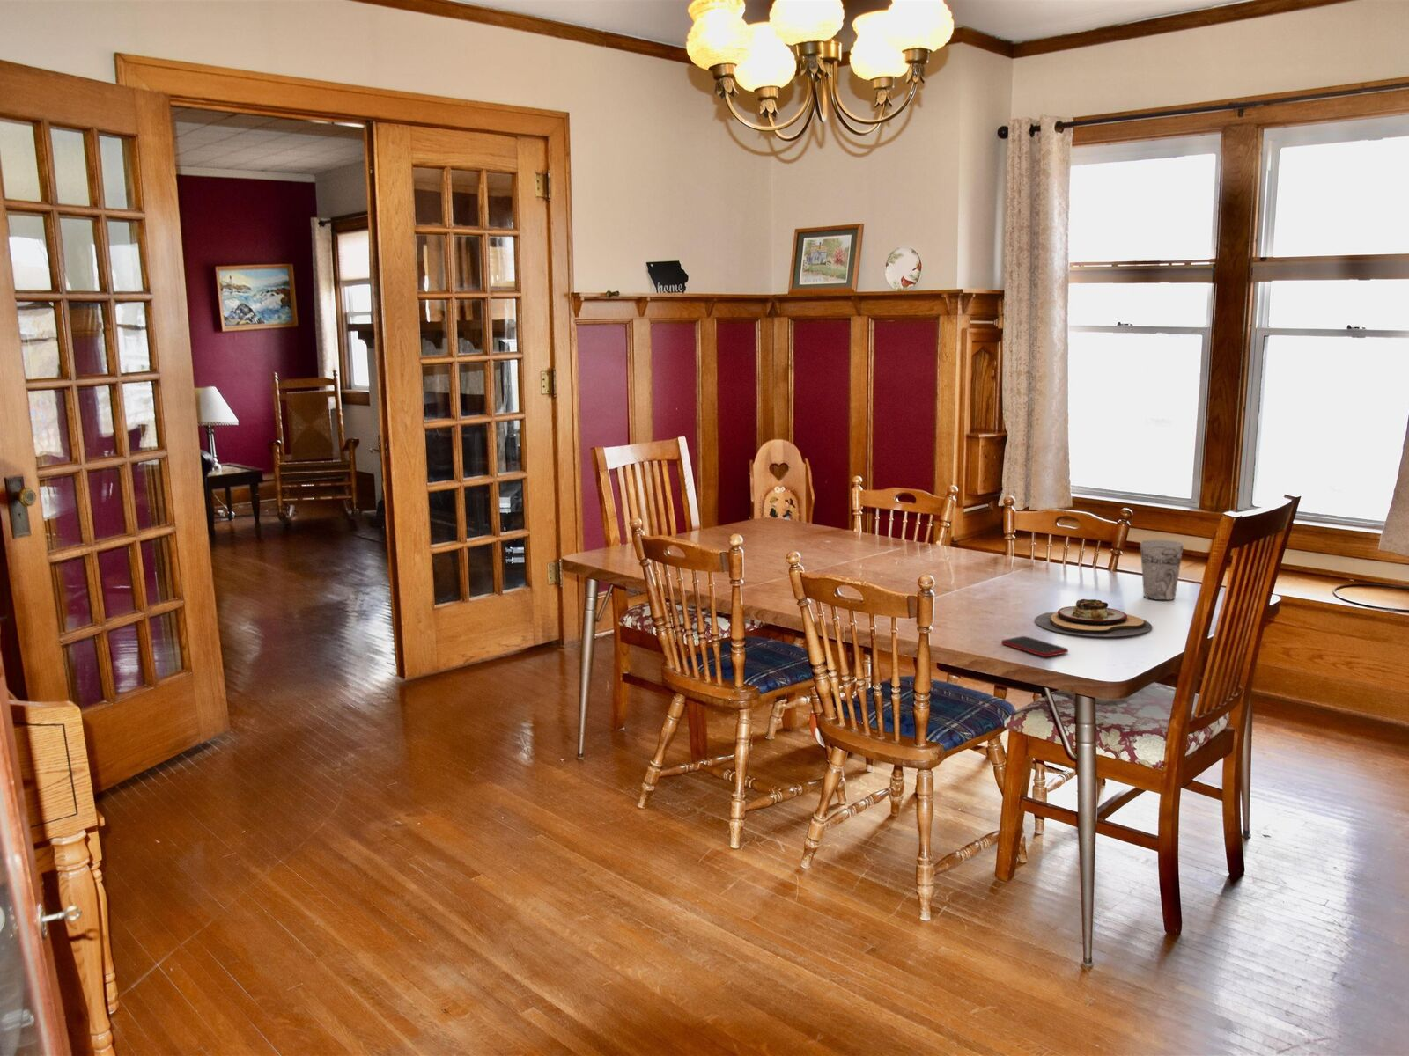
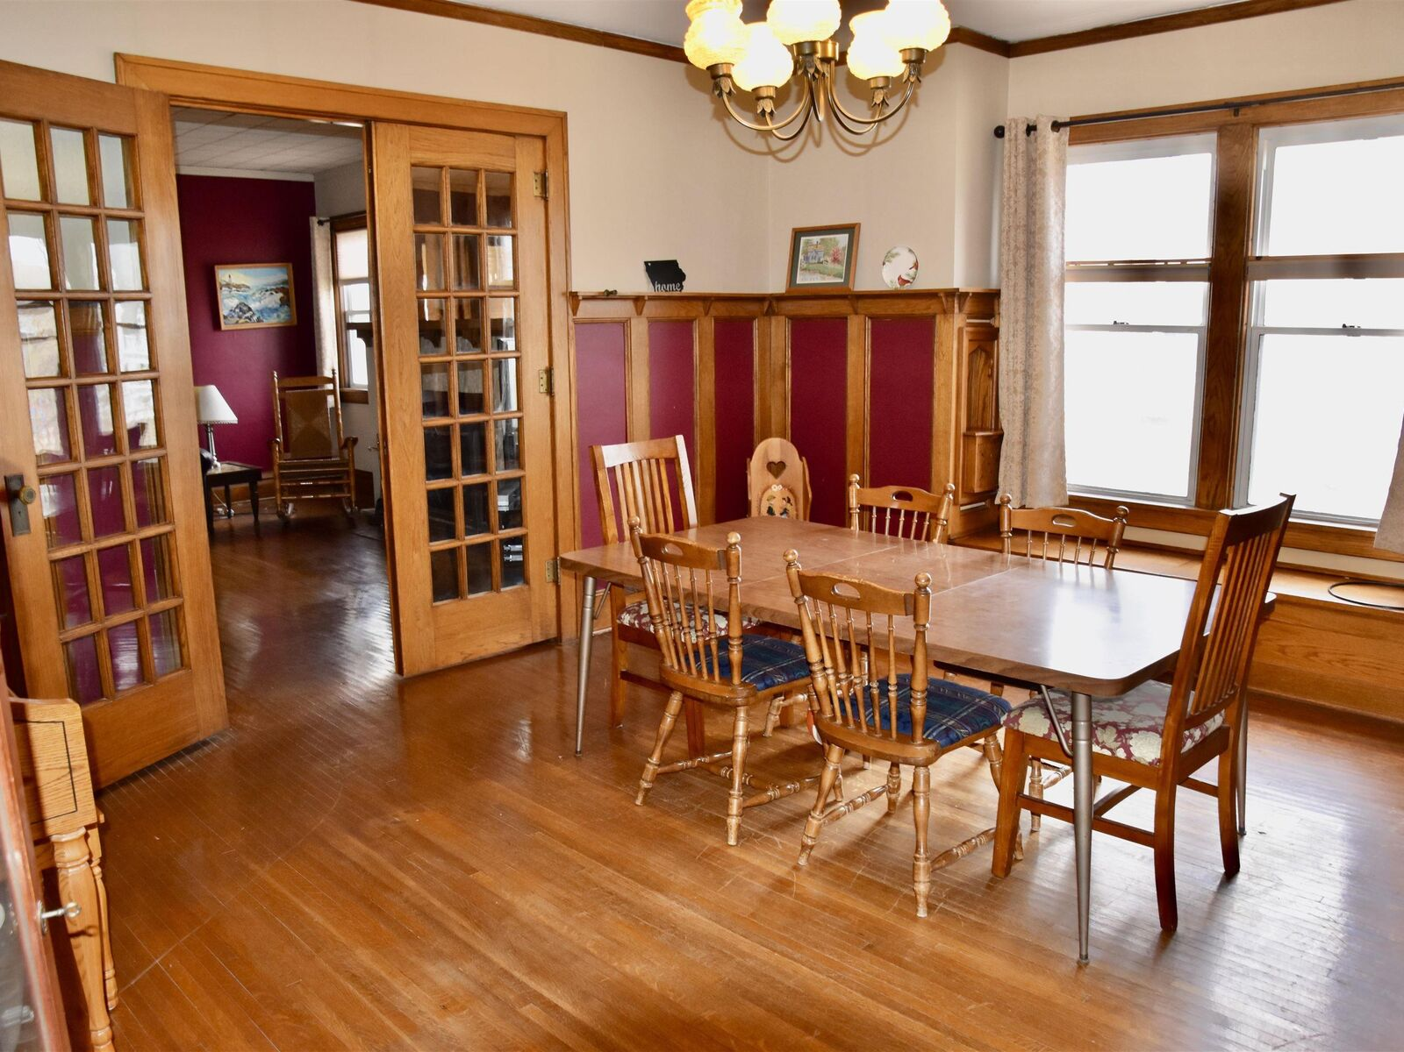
- cell phone (1034, 646)
- plate (1093, 611)
- cup (1159, 569)
